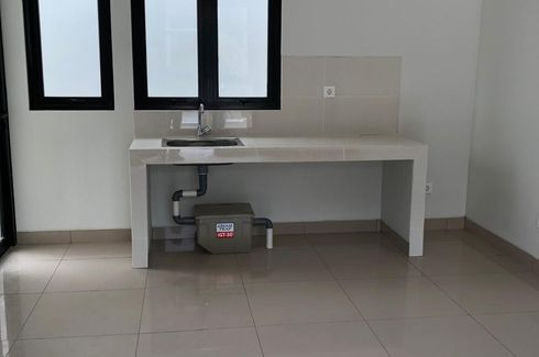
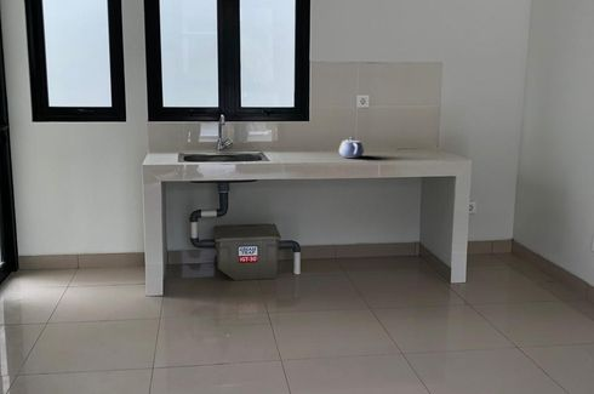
+ teapot (350, 147)
